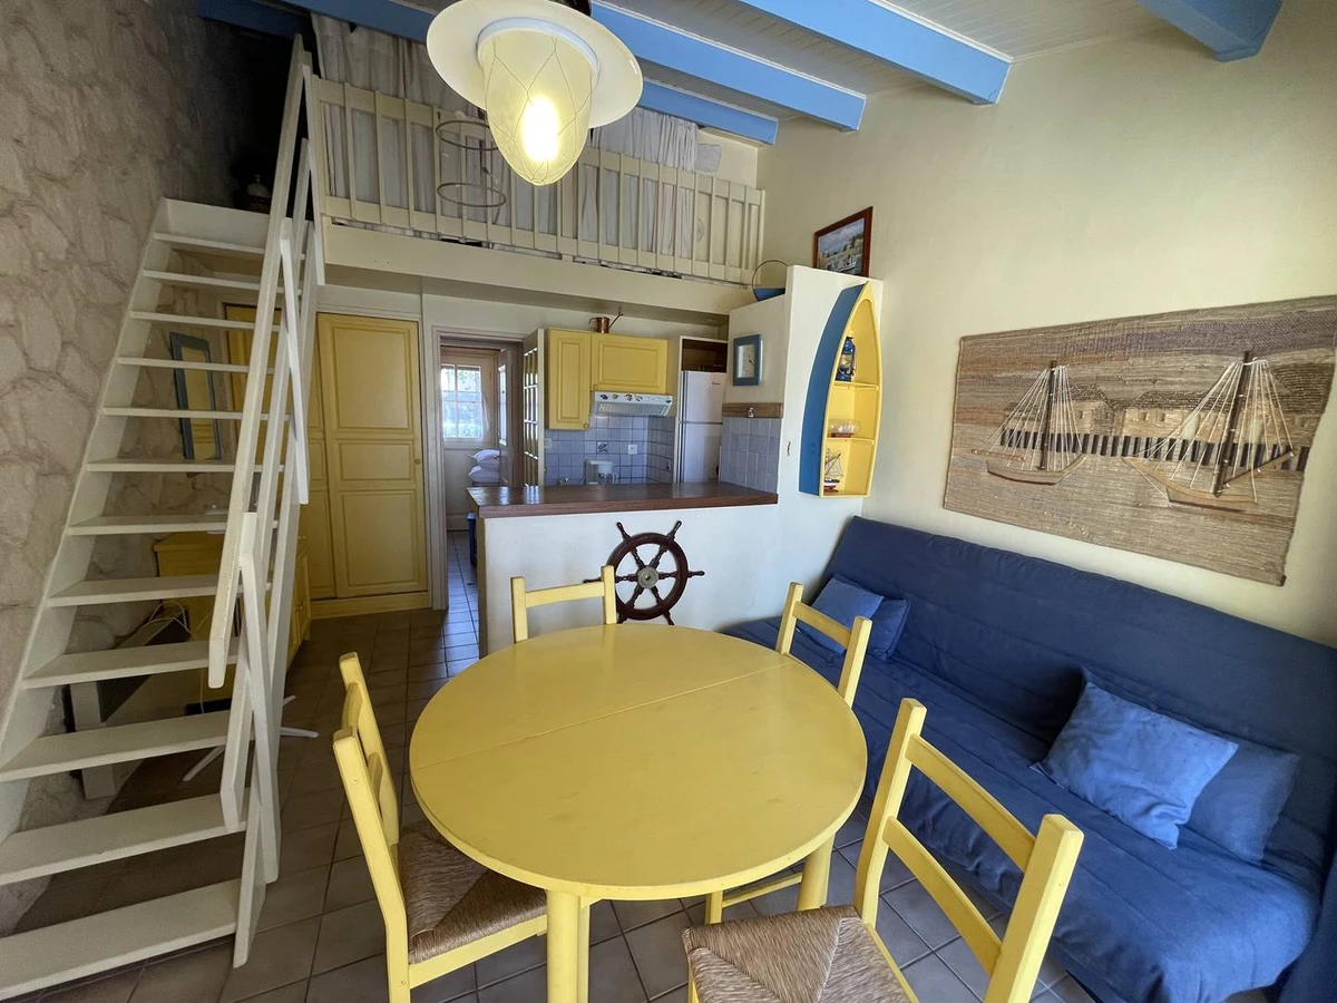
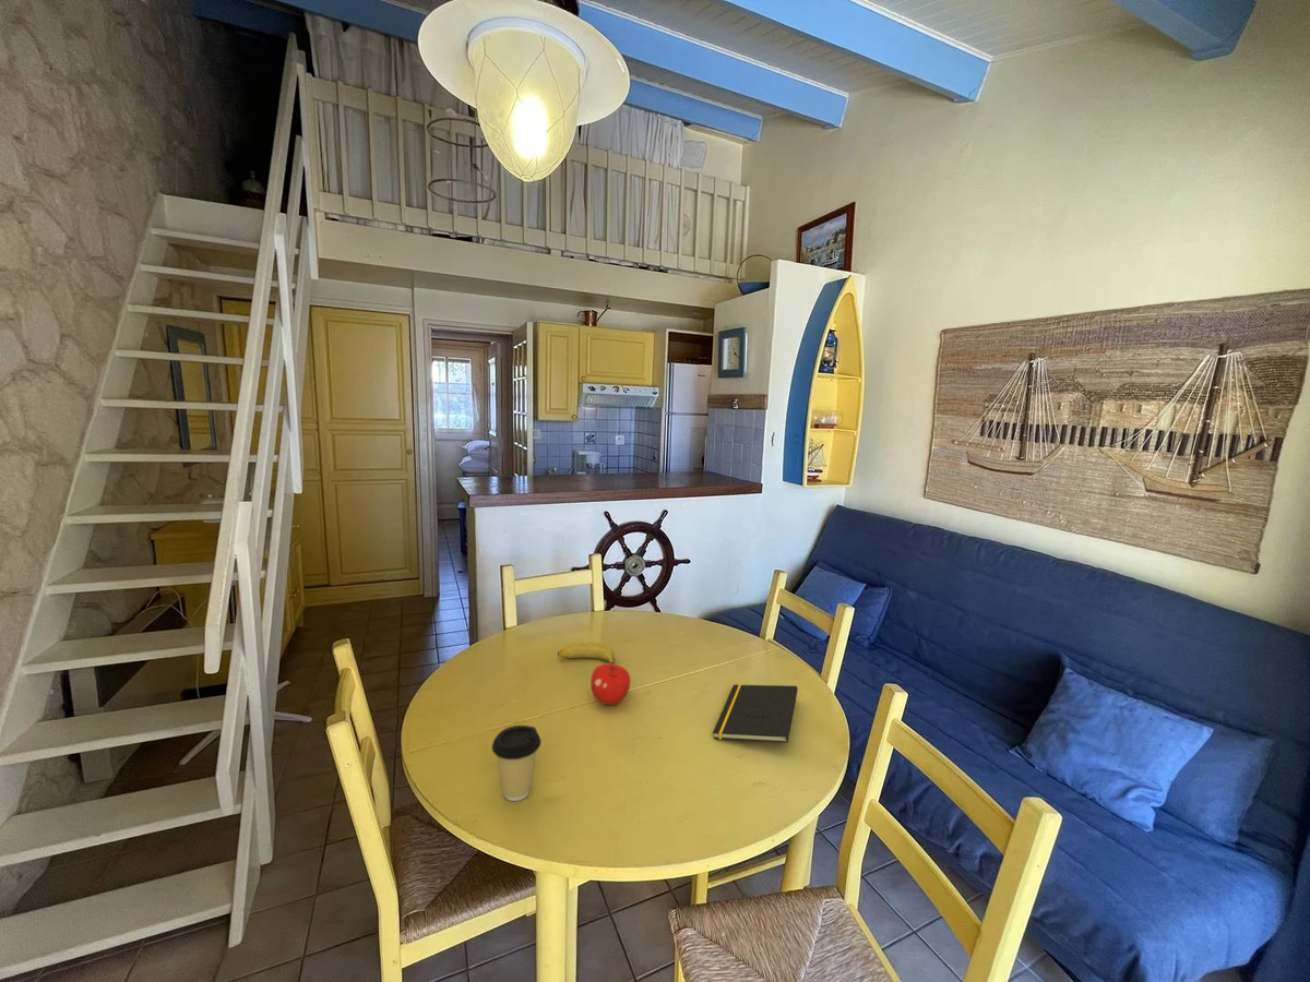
+ notepad (758, 710)
+ coffee cup (516, 763)
+ fruit (609, 681)
+ banana (586, 655)
